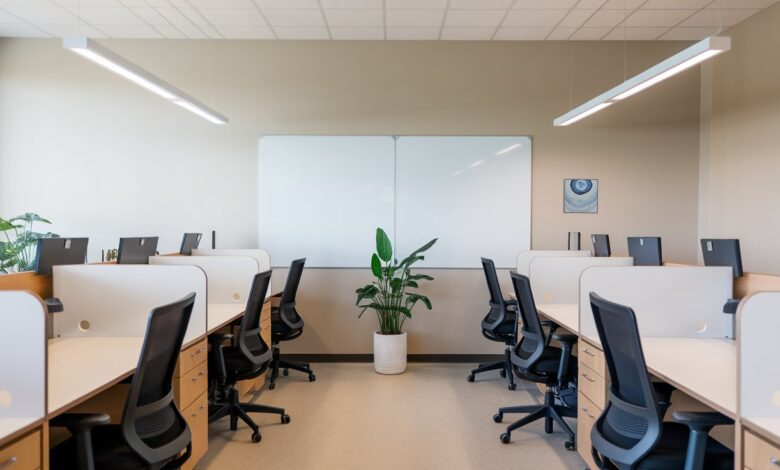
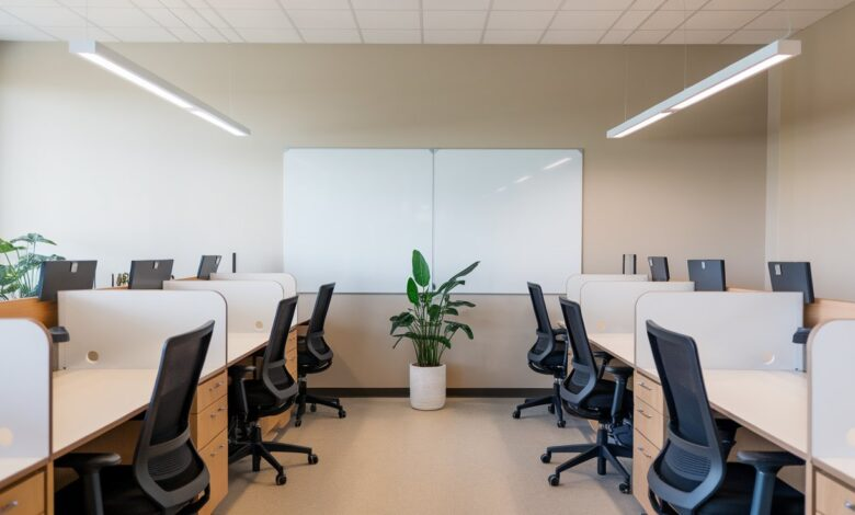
- wall art (580, 196)
